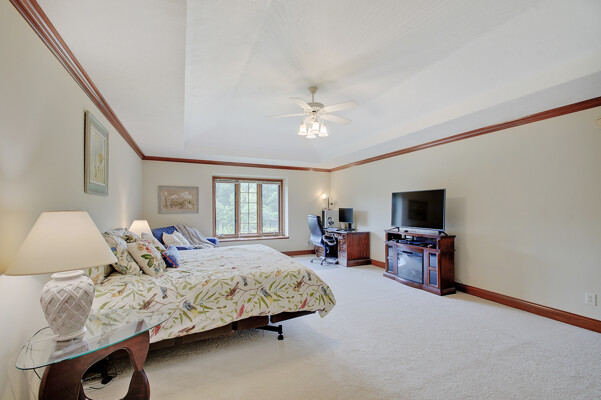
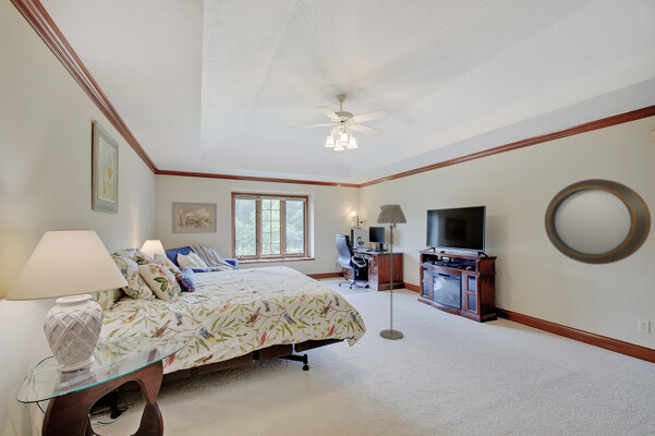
+ floor lamp (391, 269)
+ home mirror (589, 221)
